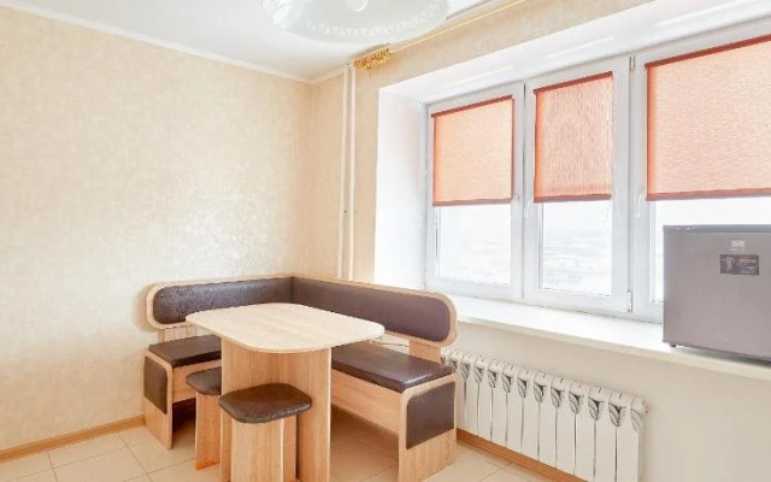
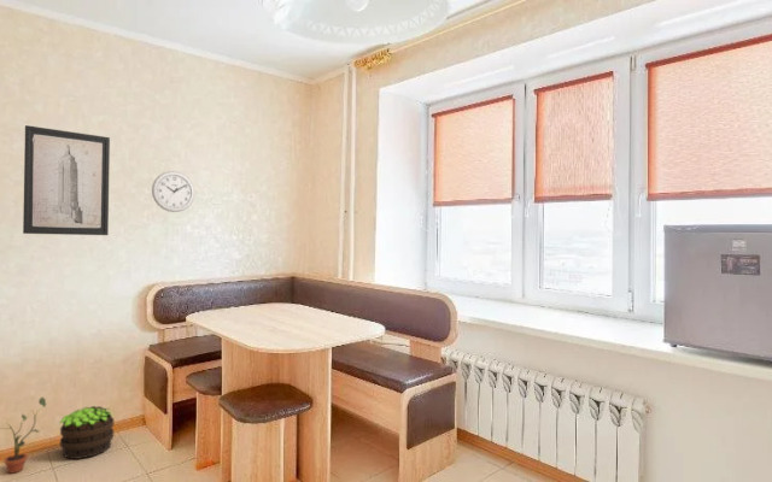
+ potted plant (23, 437)
+ wall art (68, 182)
+ wall clock (174, 192)
+ potted plant (87, 428)
